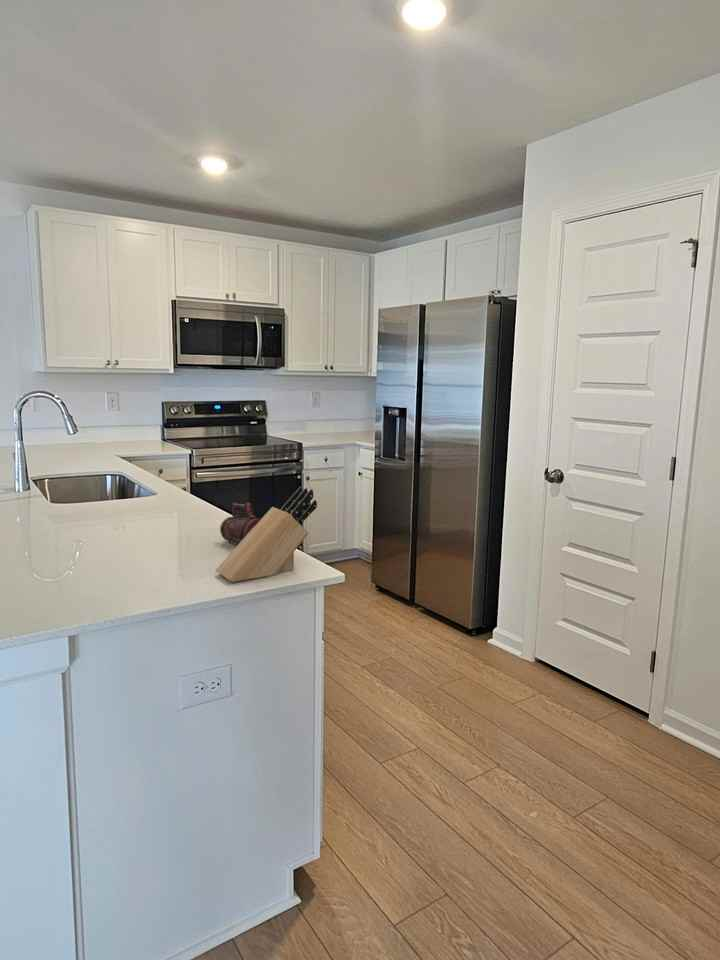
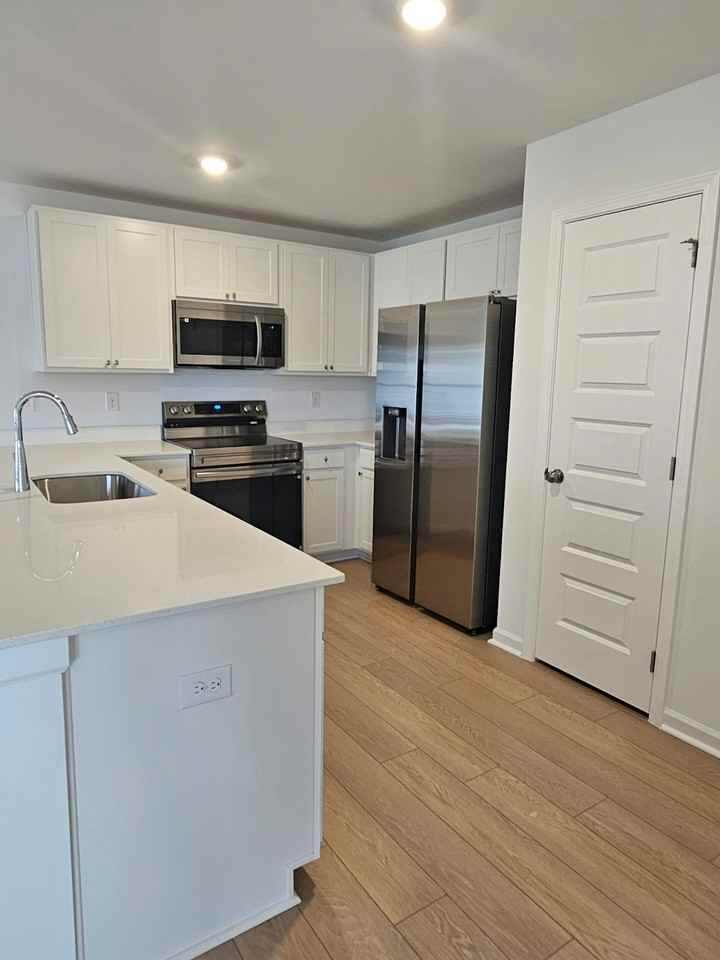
- beer mug (243, 524)
- knife block (269, 530)
